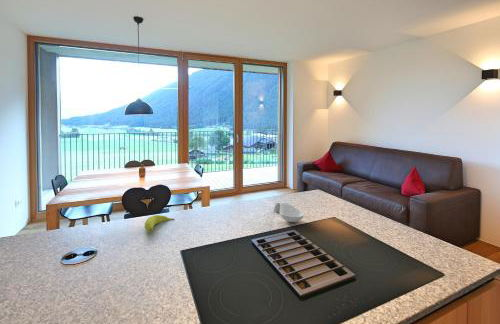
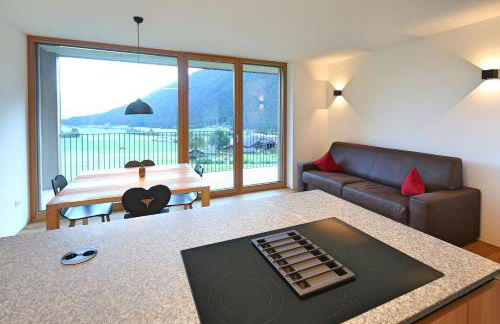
- fruit (159, 222)
- spoon rest (286, 210)
